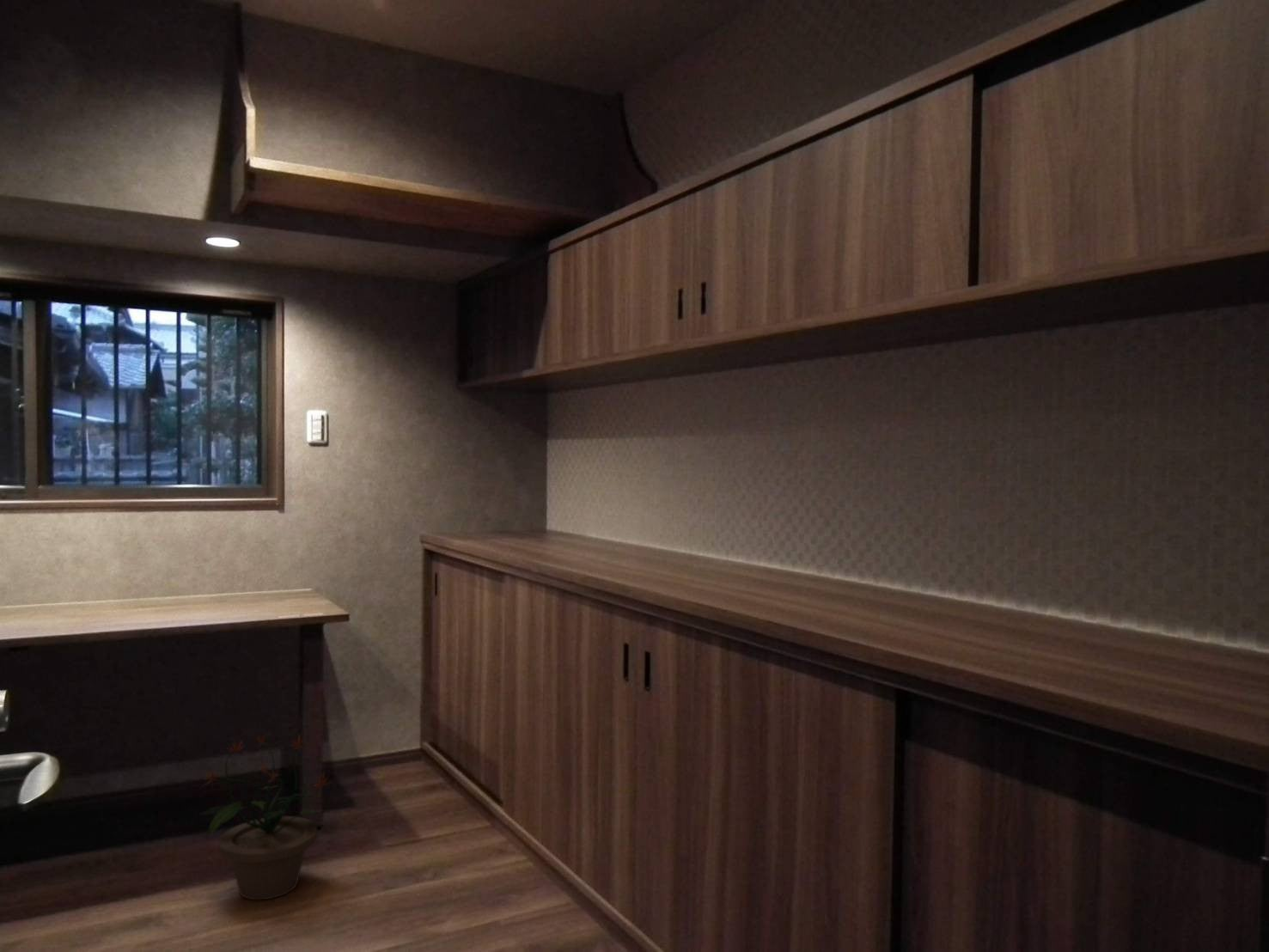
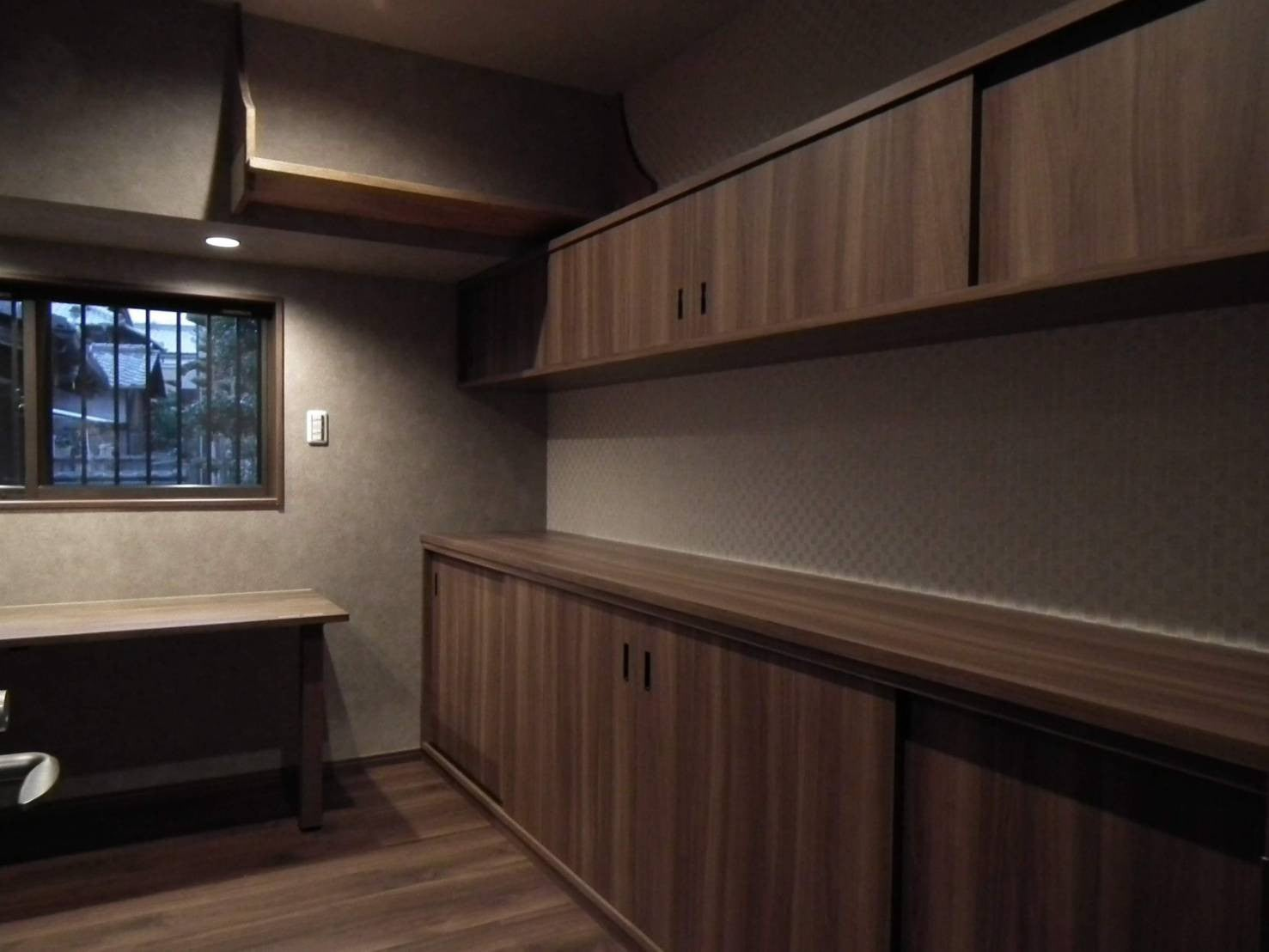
- potted plant (265, 813)
